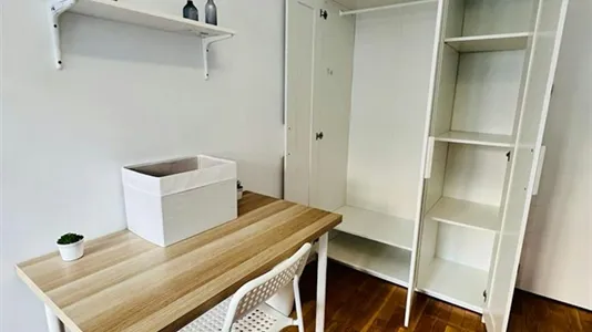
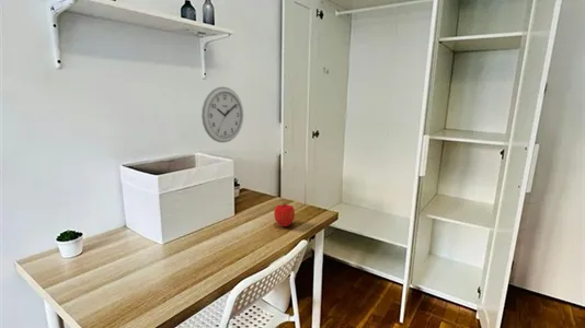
+ wall clock (225, 115)
+ fruit (284, 214)
